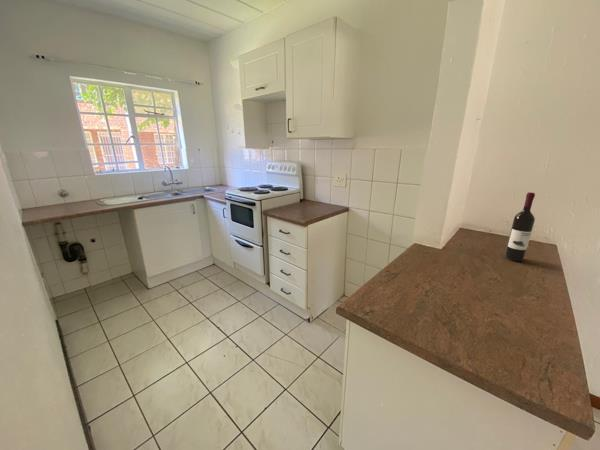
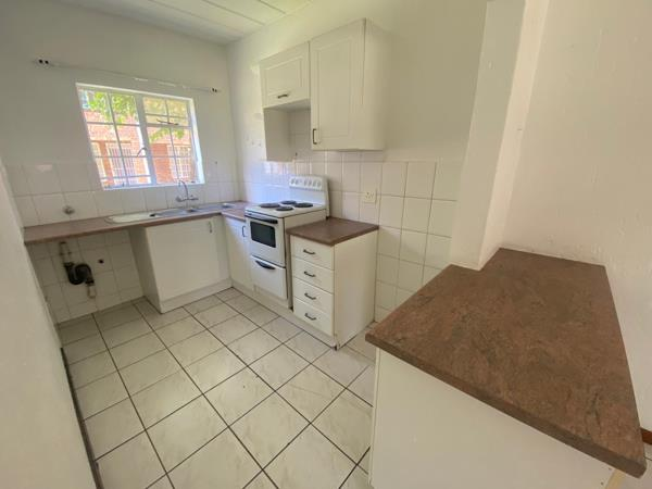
- wine bottle (522, 227)
